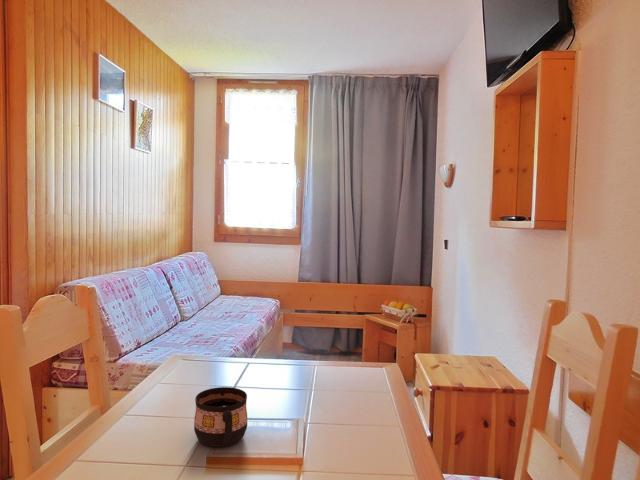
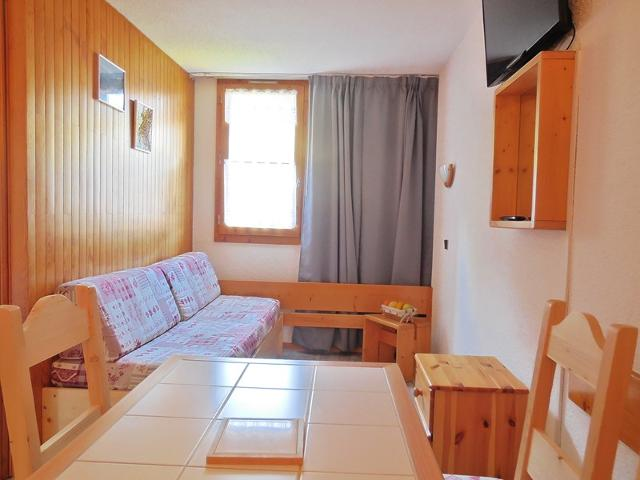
- cup (219, 417)
